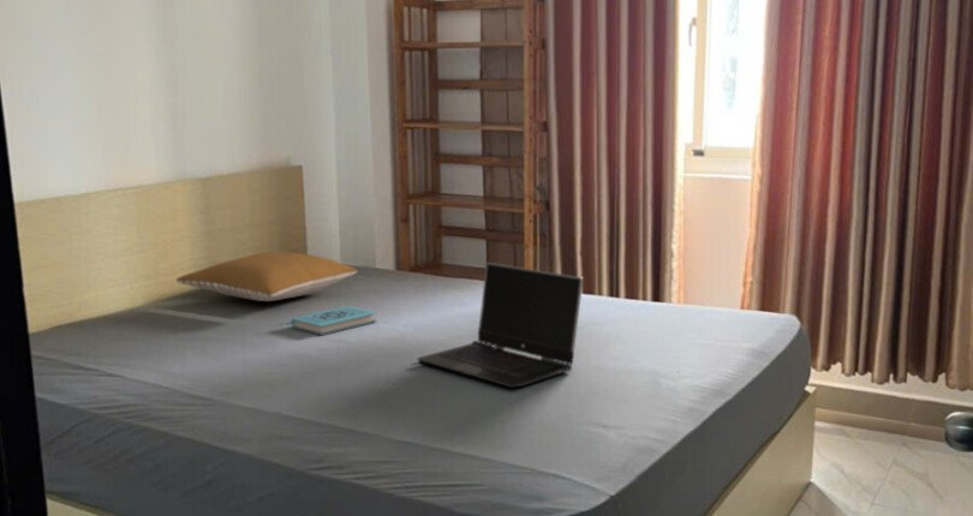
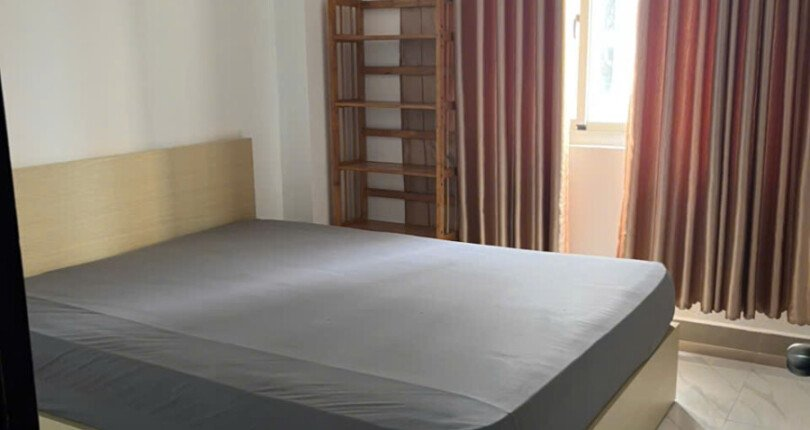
- pillow (268, 277)
- laptop computer (497, 322)
- book (334, 319)
